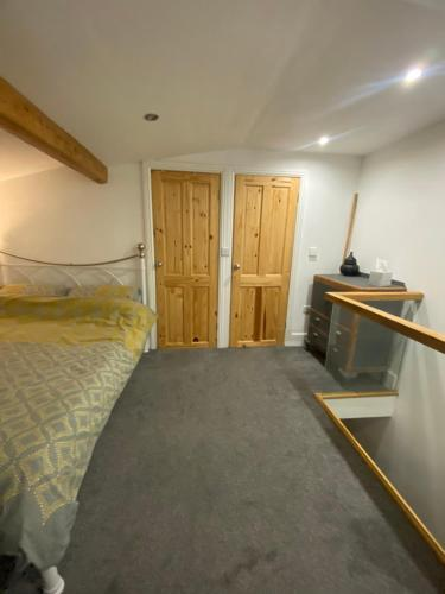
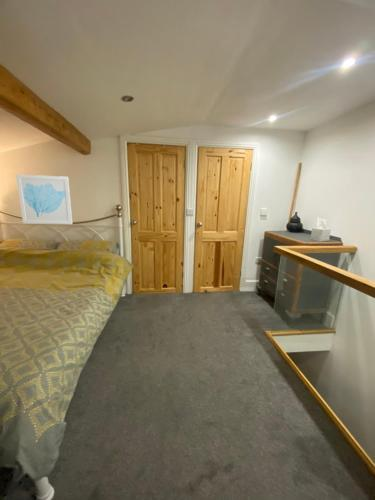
+ wall art (45, 200)
